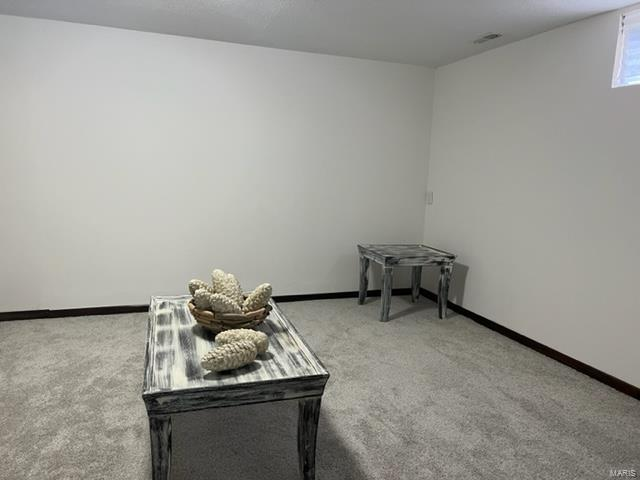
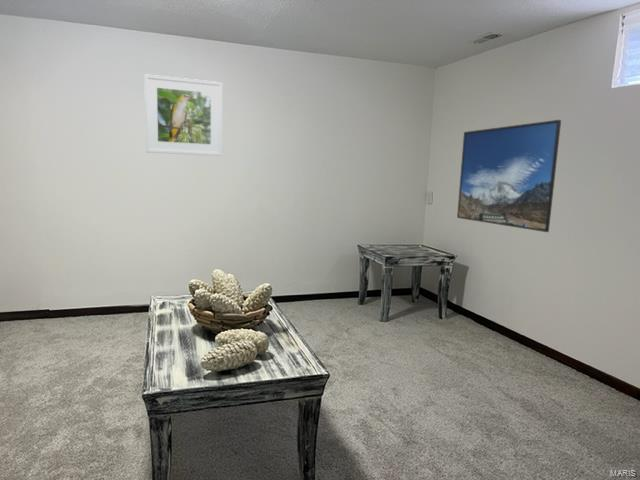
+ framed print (501, 176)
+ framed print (184, 116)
